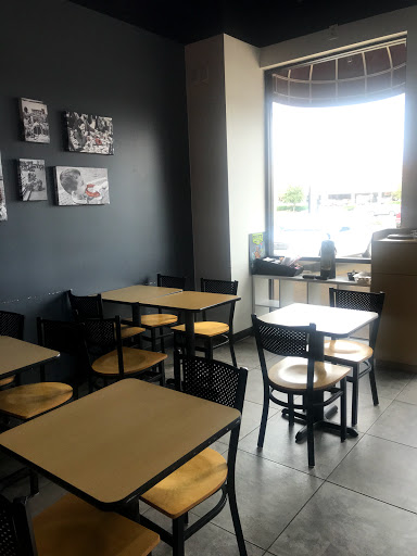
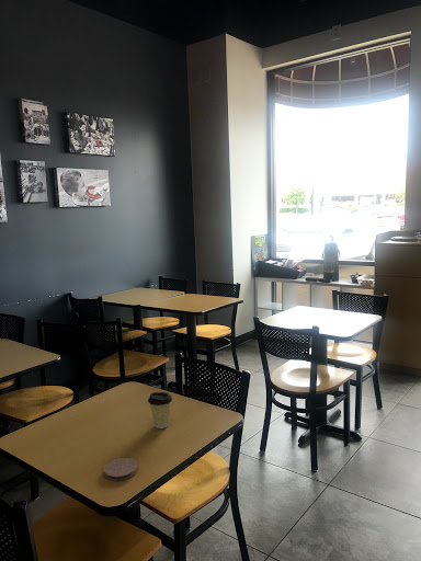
+ coffee cup (160, 410)
+ coaster (121, 468)
